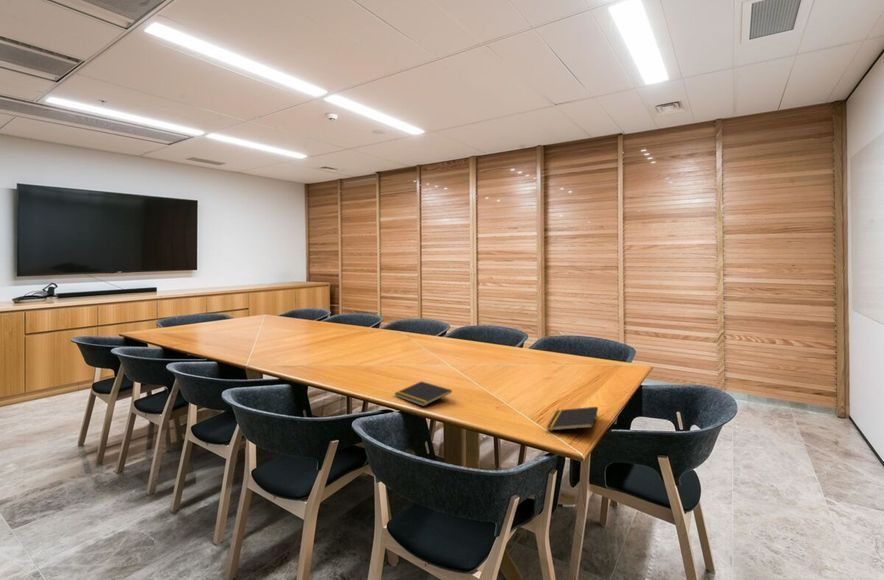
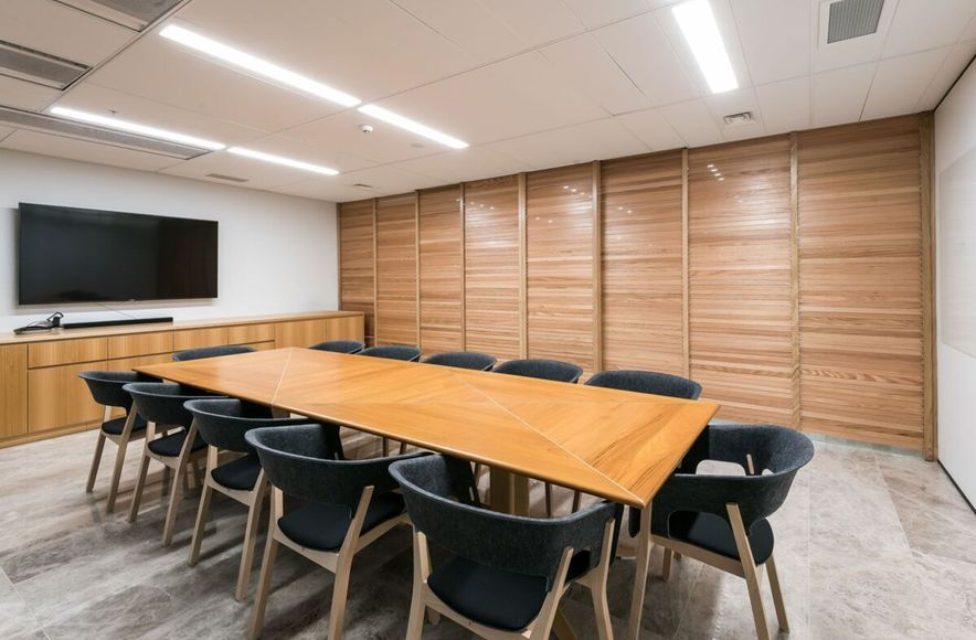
- notepad (422, 392)
- notepad (573, 418)
